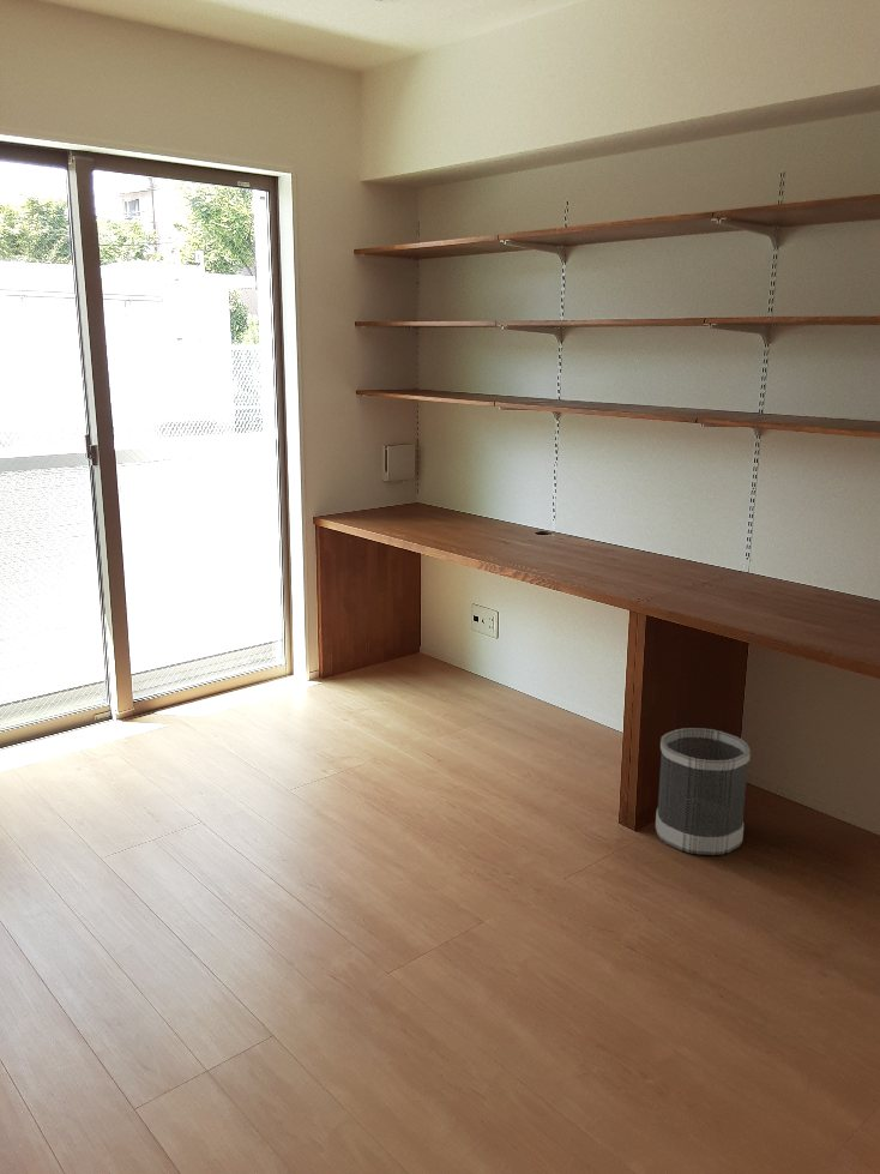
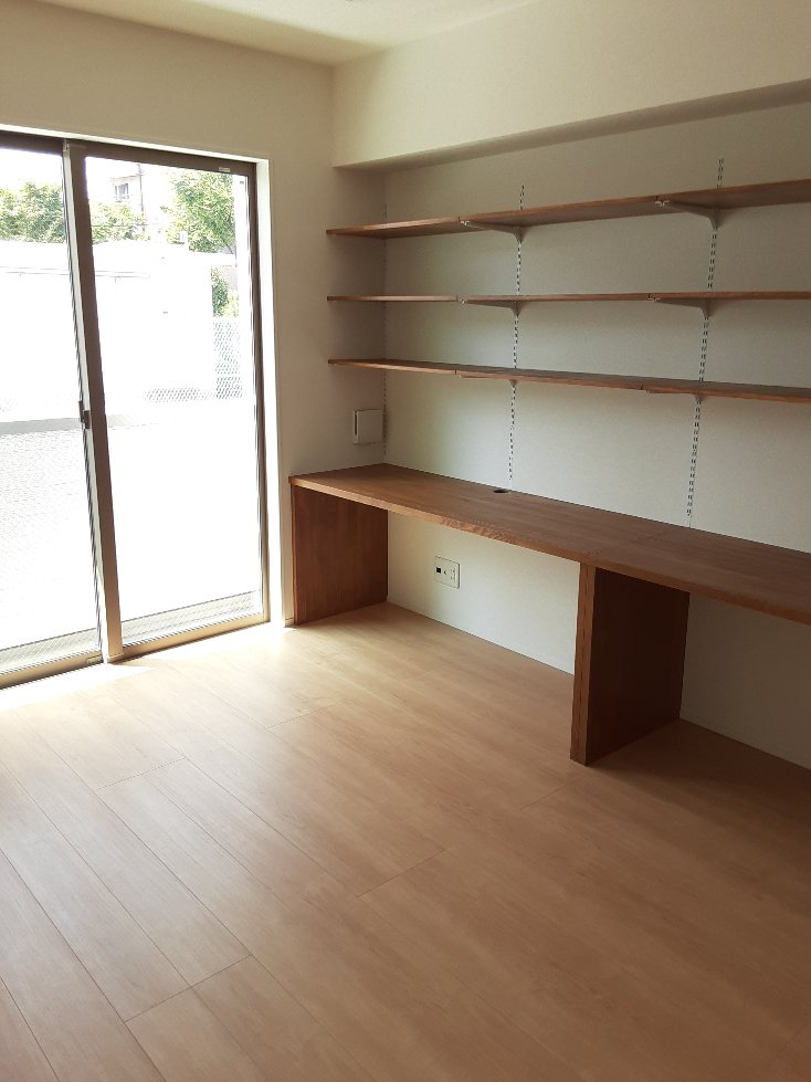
- wastebasket (701, 789)
